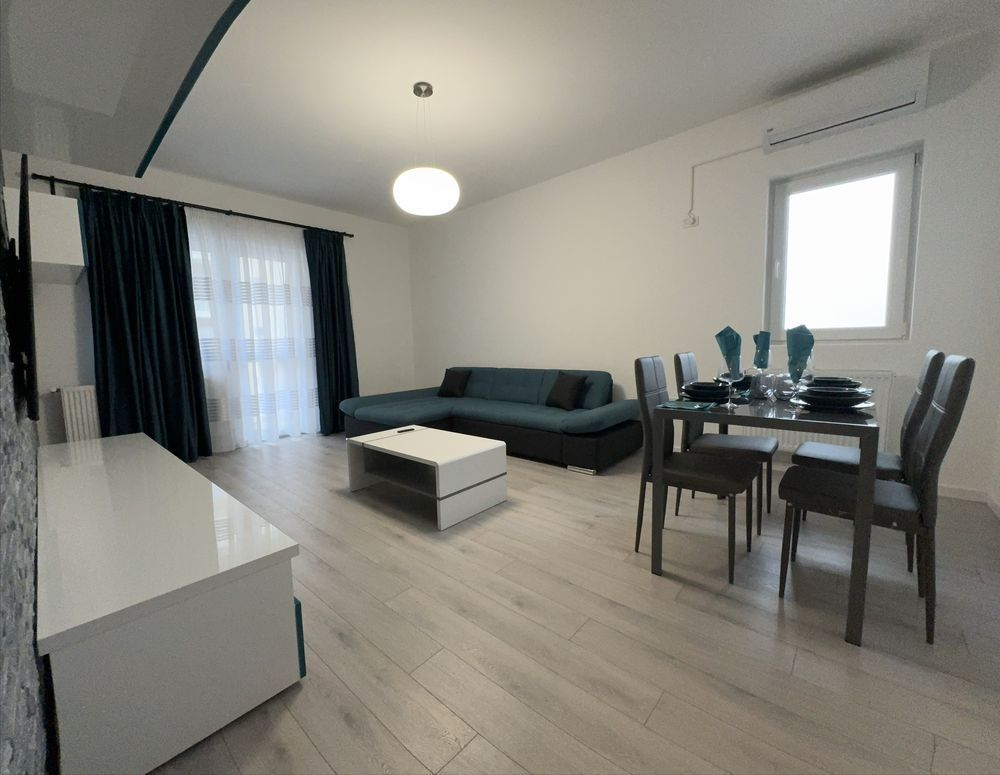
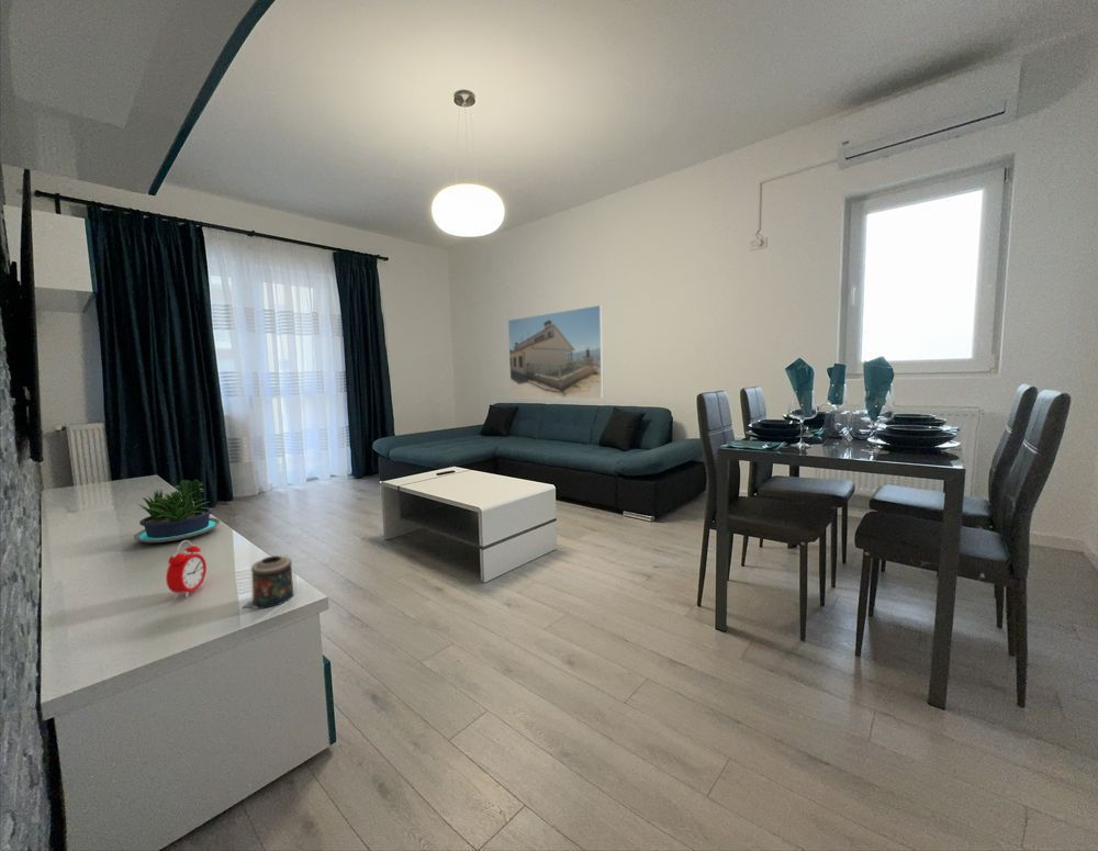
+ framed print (551, 356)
+ potted plant (178, 508)
+ candle (266, 580)
+ alarm clock (186, 567)
